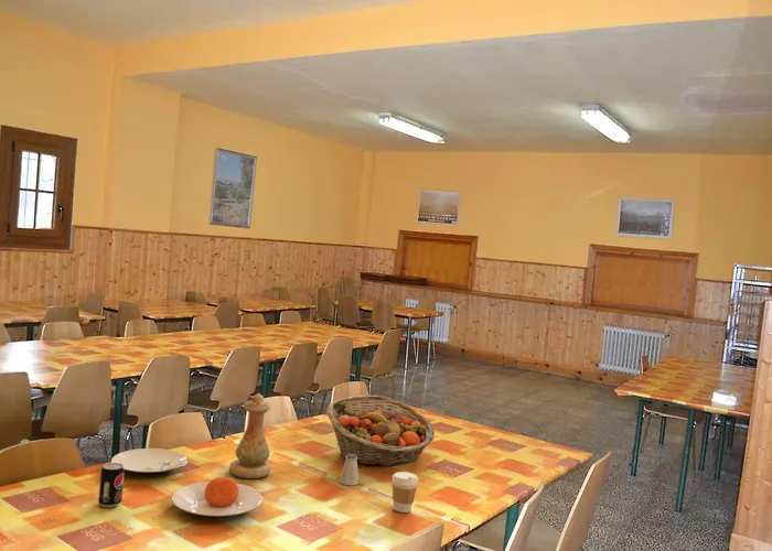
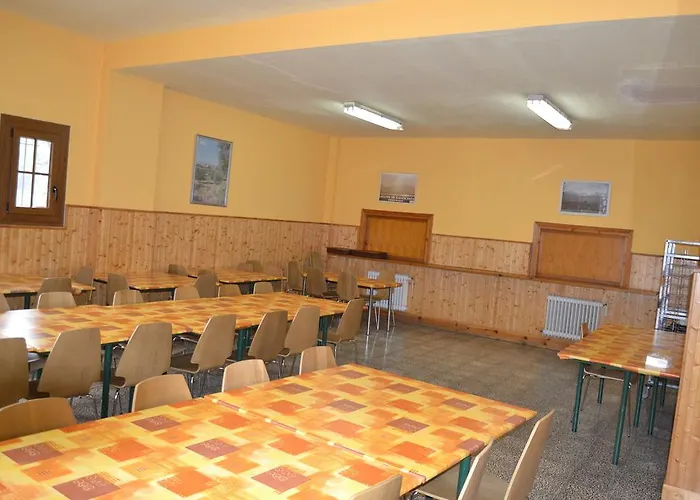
- beverage can (111, 485)
- saltshaker (350, 468)
- fruit basket (379, 429)
- vase (253, 432)
- plate (217, 494)
- plate (149, 464)
- coffee cup (404, 491)
